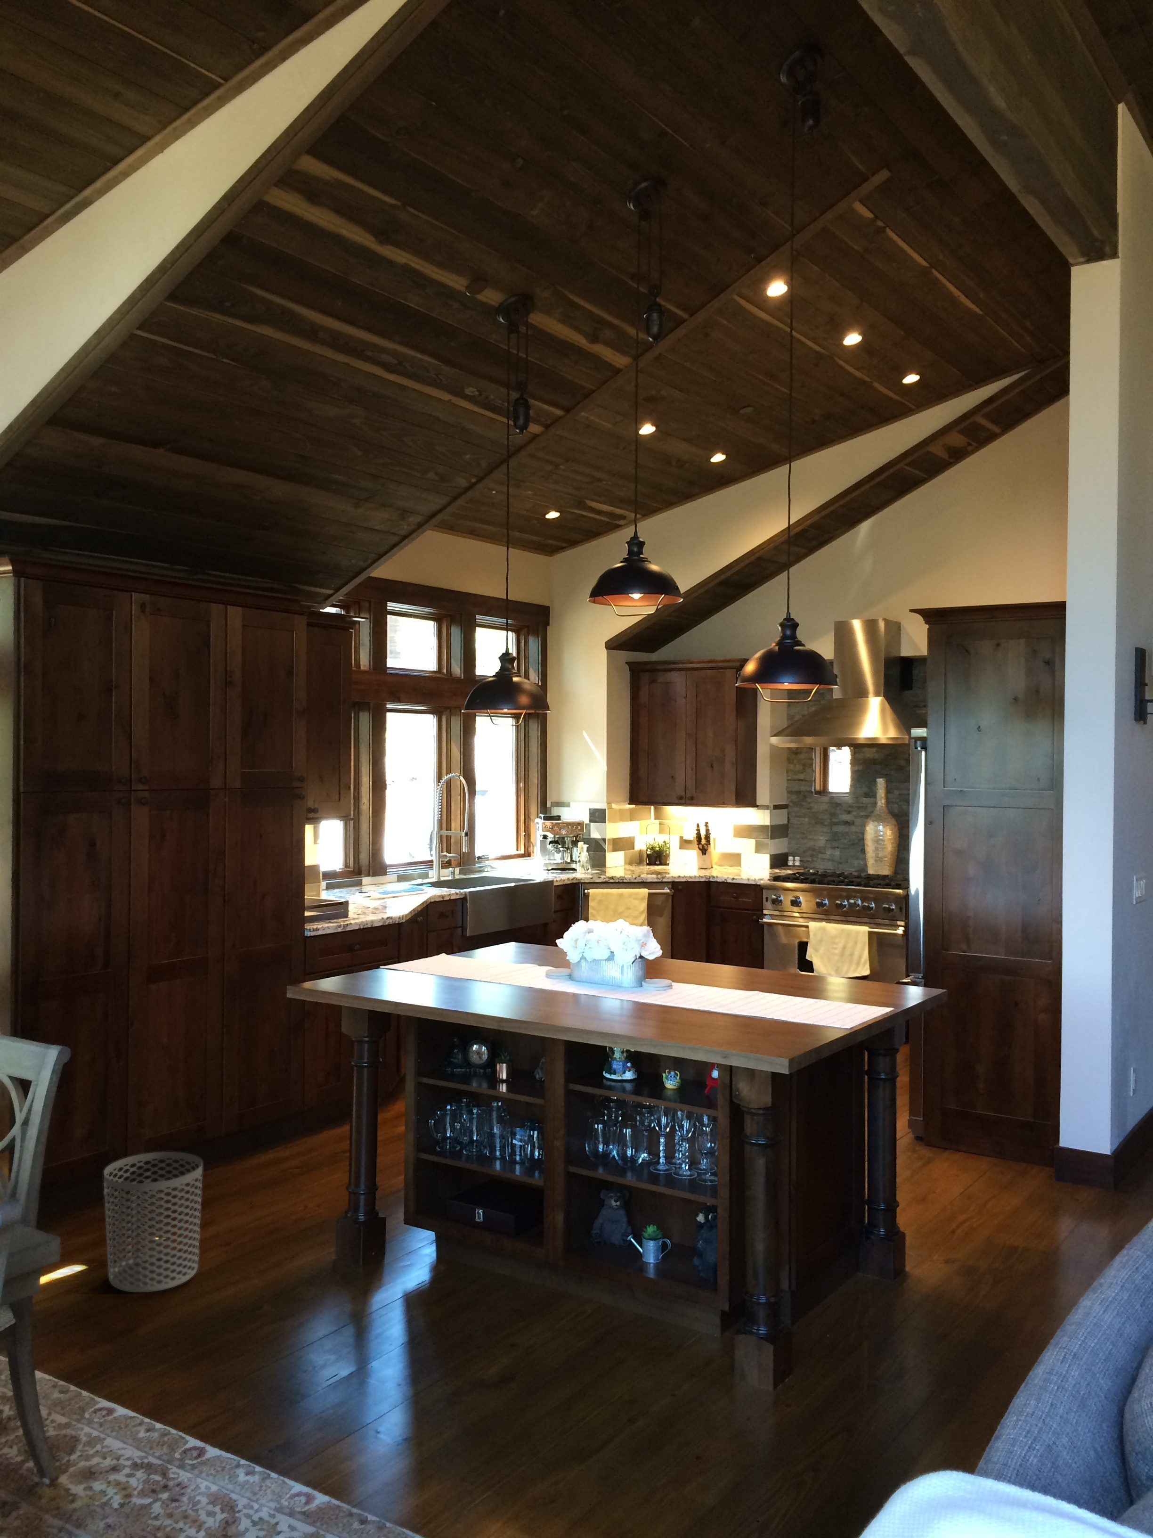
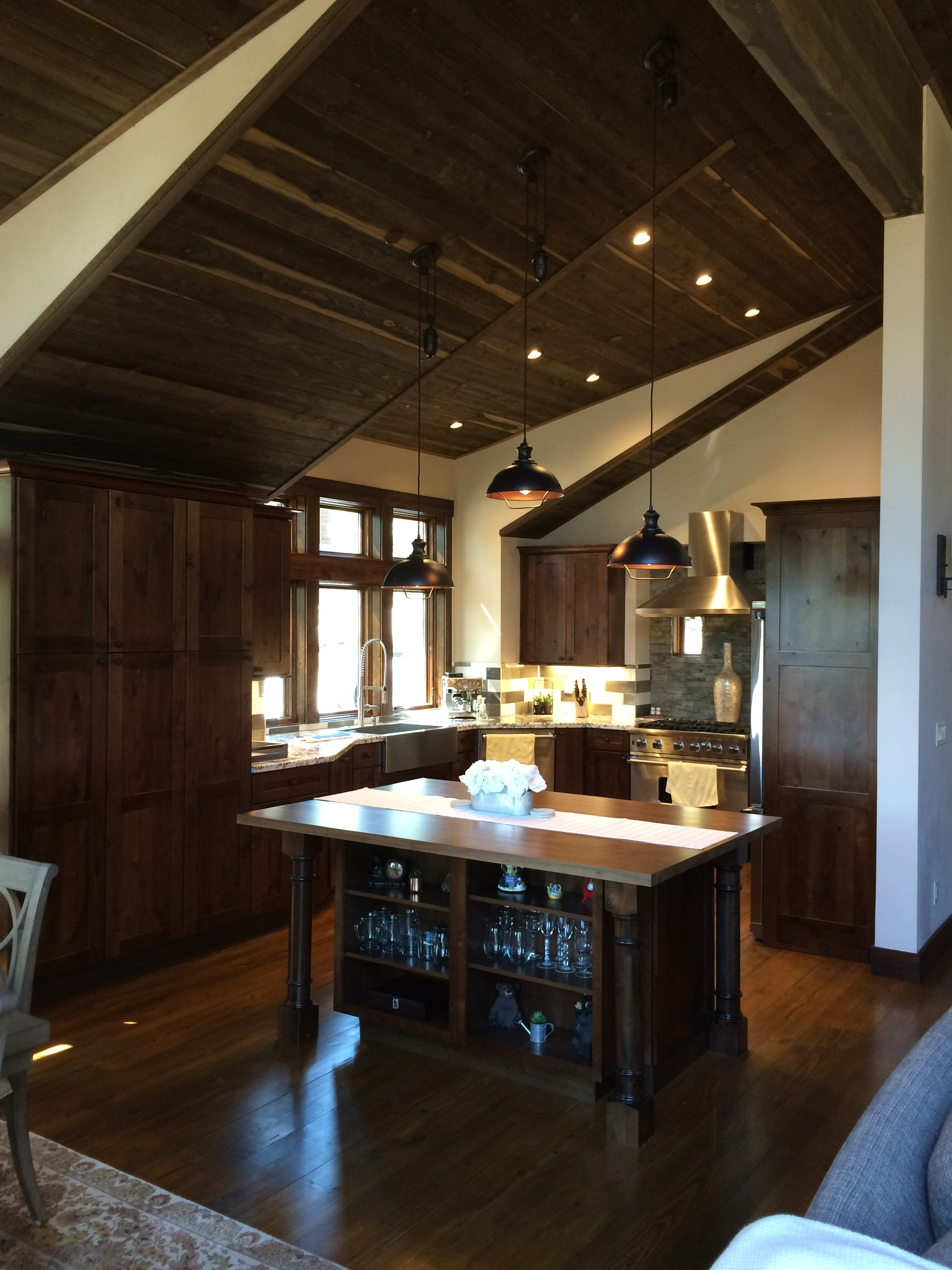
- waste bin (154, 1222)
